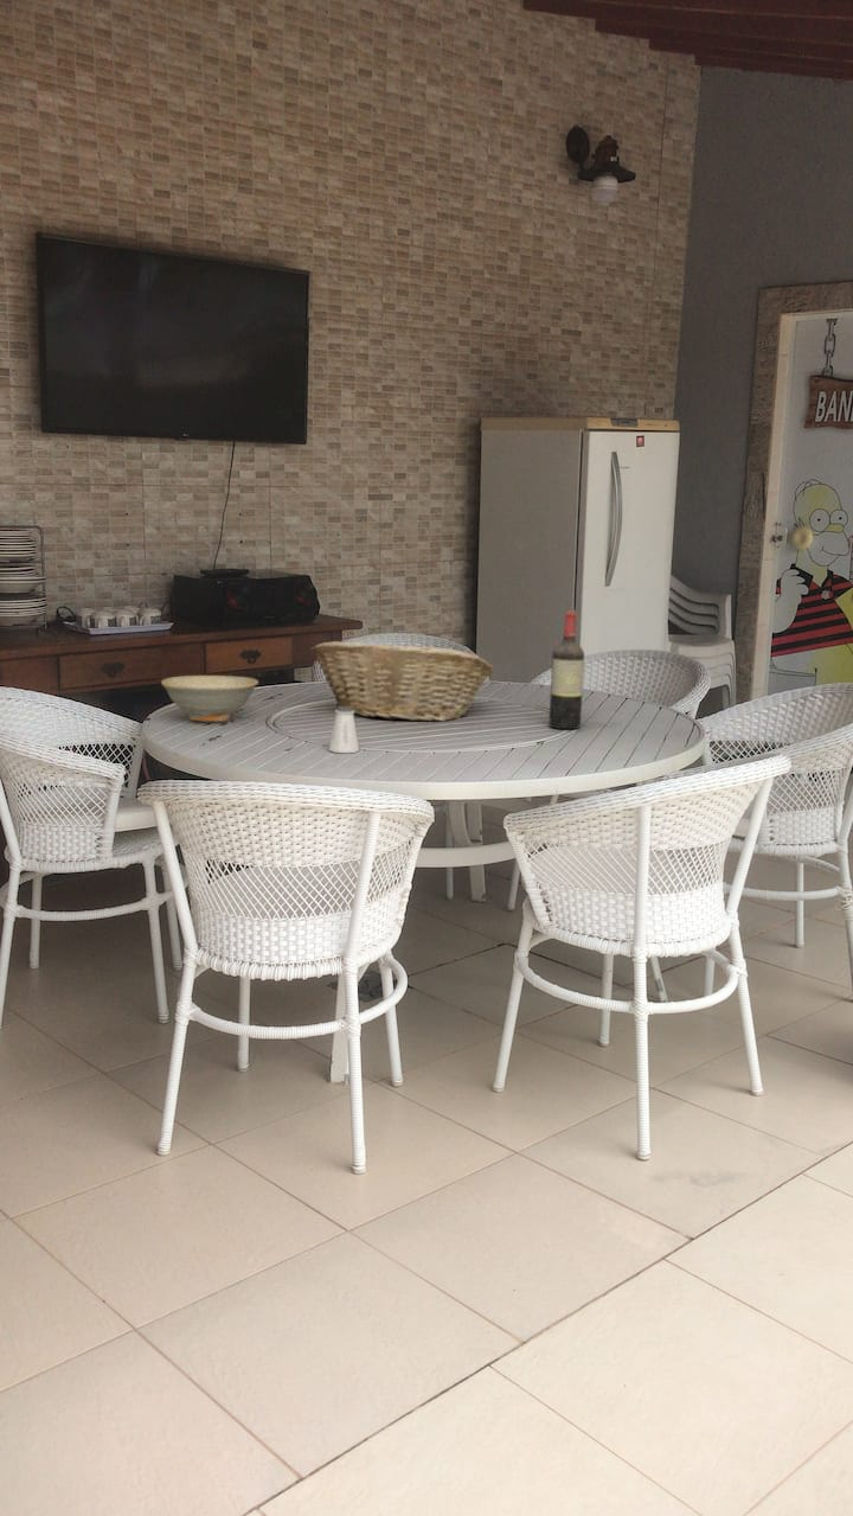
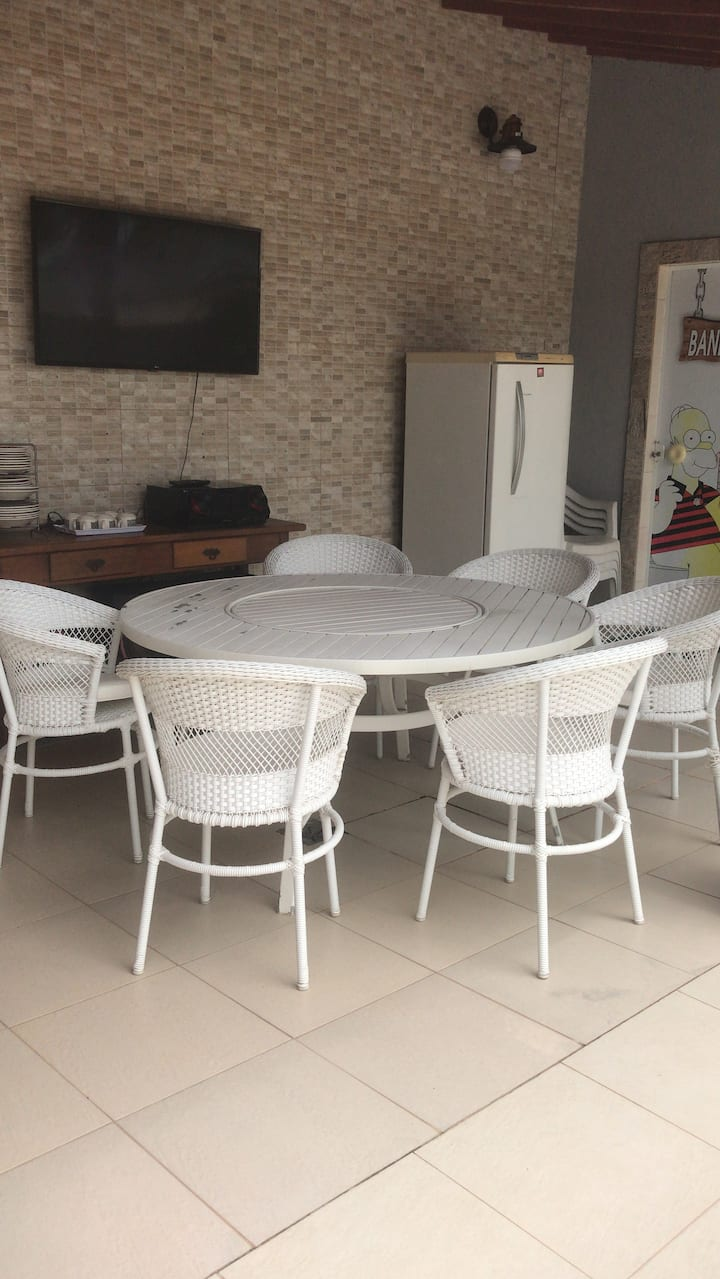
- wine bottle (567, 669)
- fruit basket (400, 674)
- dish (210, 699)
- saltshaker (344, 728)
